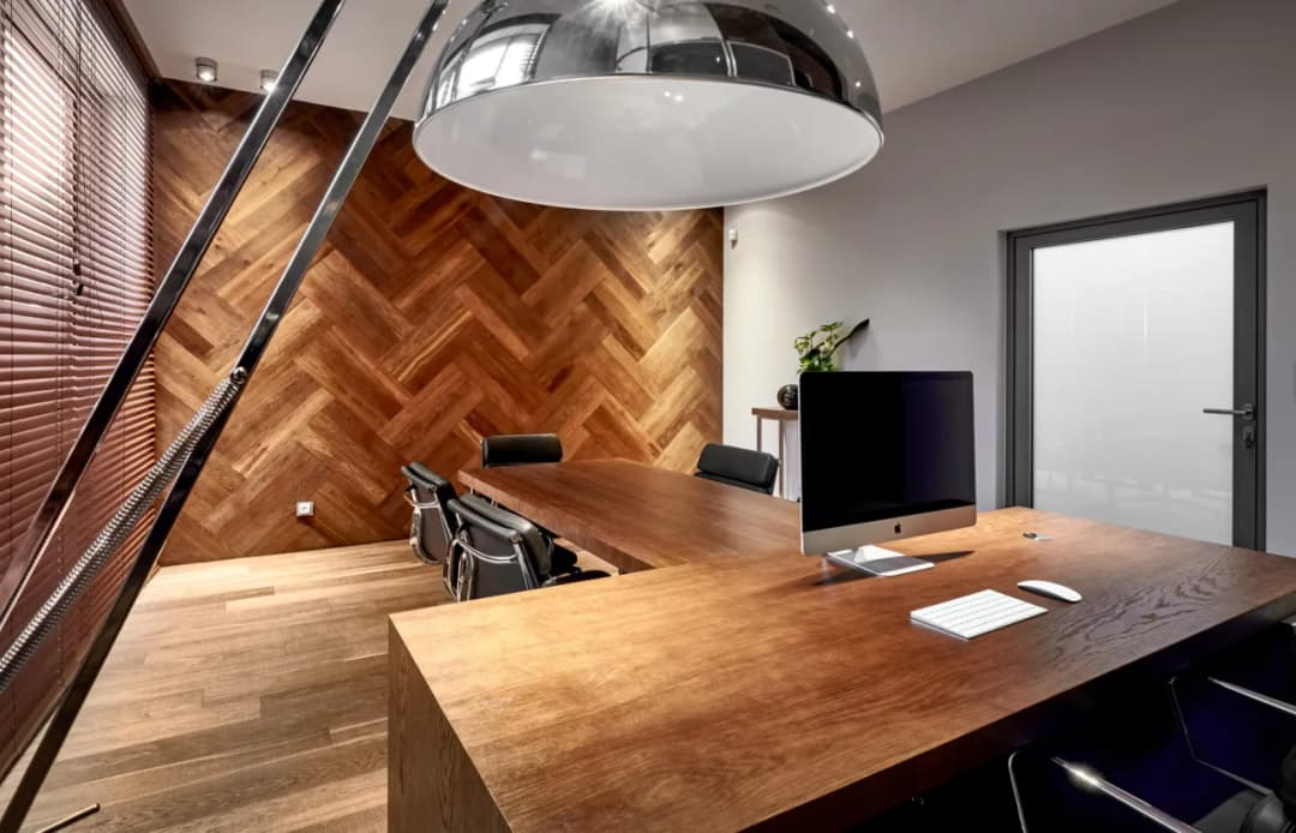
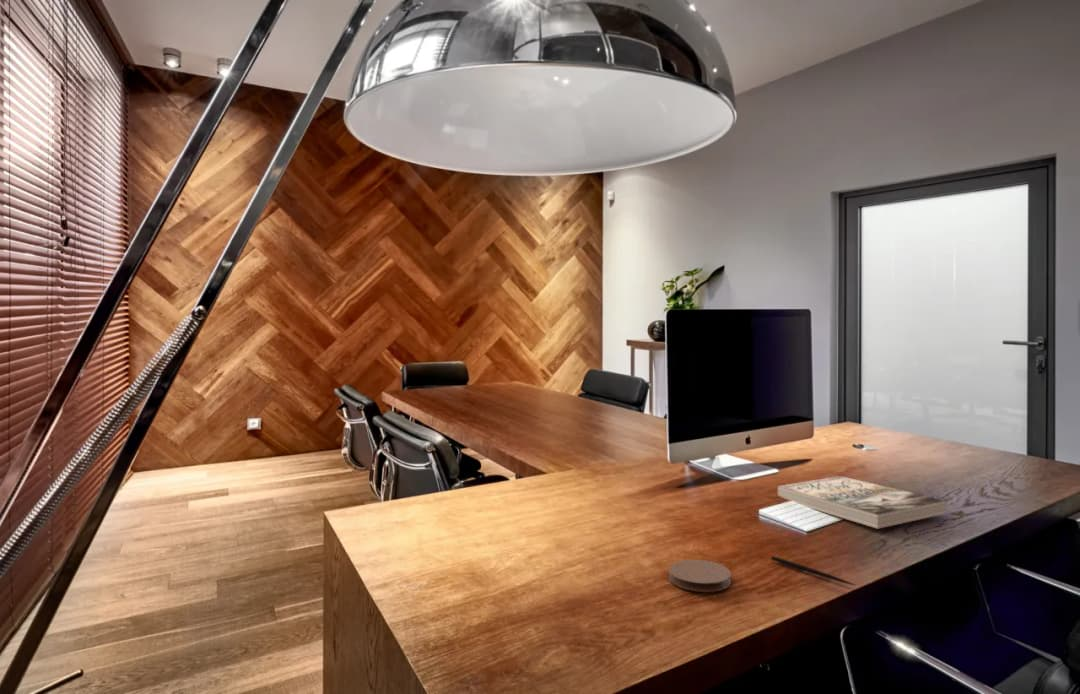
+ book (857, 499)
+ coaster (699, 574)
+ pen (811, 570)
